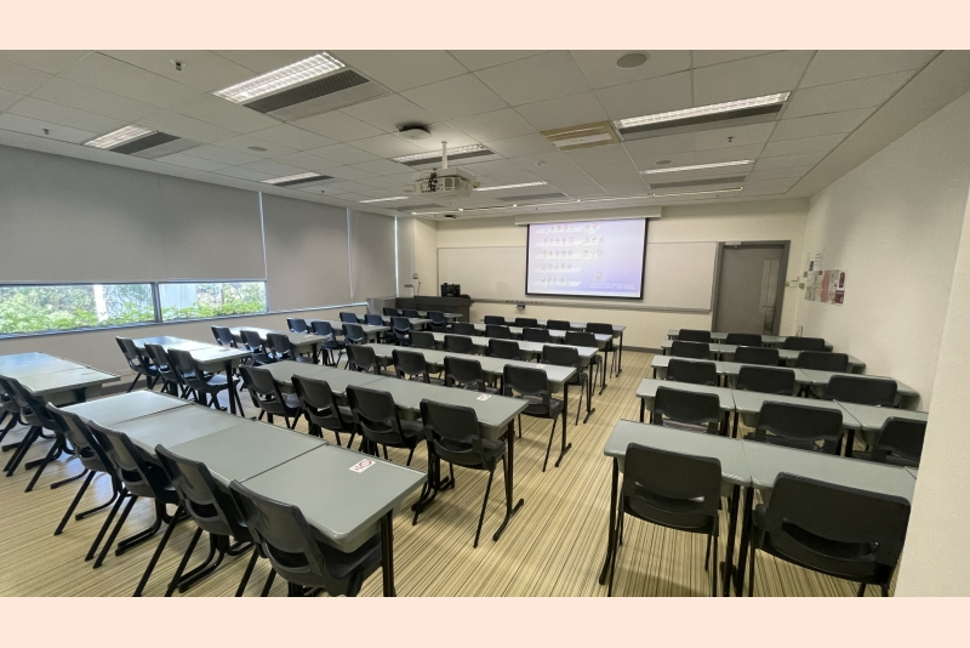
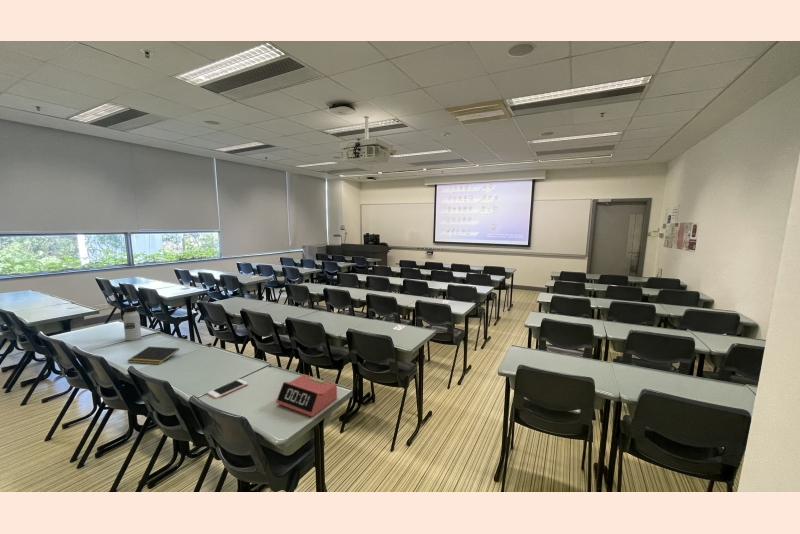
+ notepad (154, 355)
+ cell phone (228, 388)
+ alarm clock (307, 392)
+ water bottle (131, 322)
